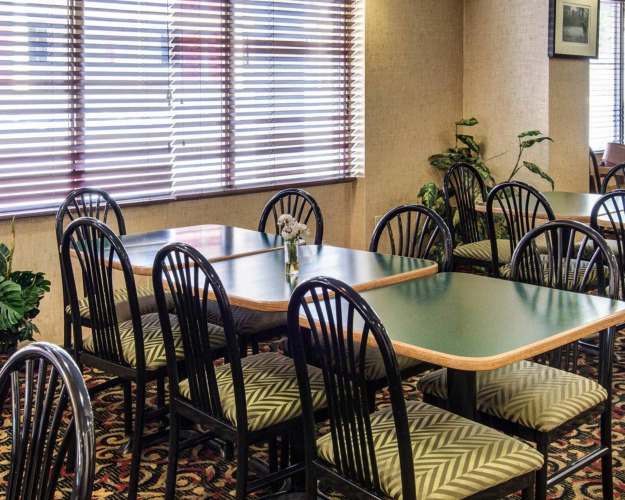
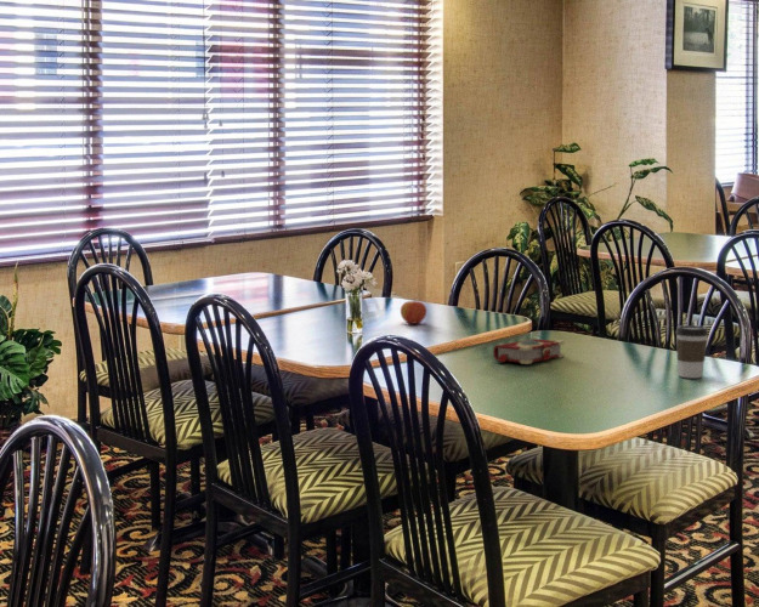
+ book (527, 348)
+ coffee cup (691, 351)
+ apple (413, 310)
